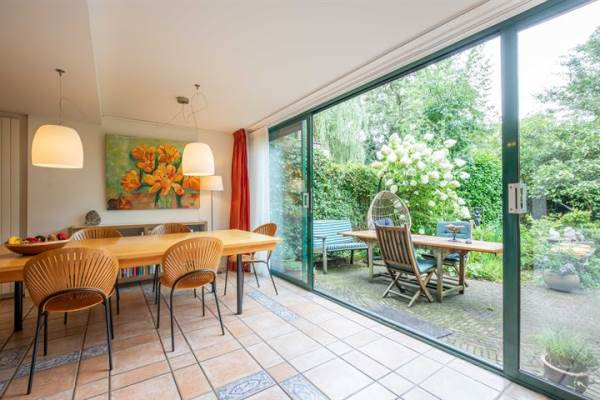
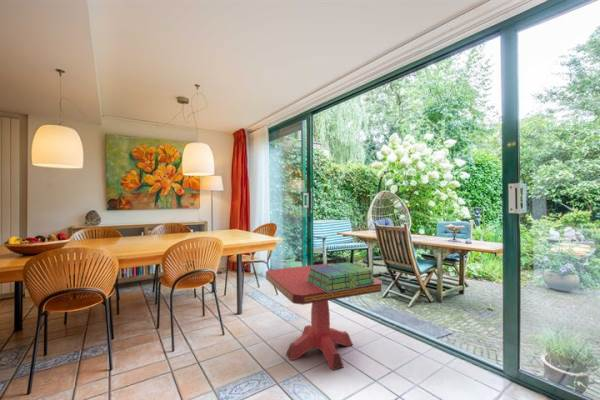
+ side table (320, 312)
+ stack of books (339, 275)
